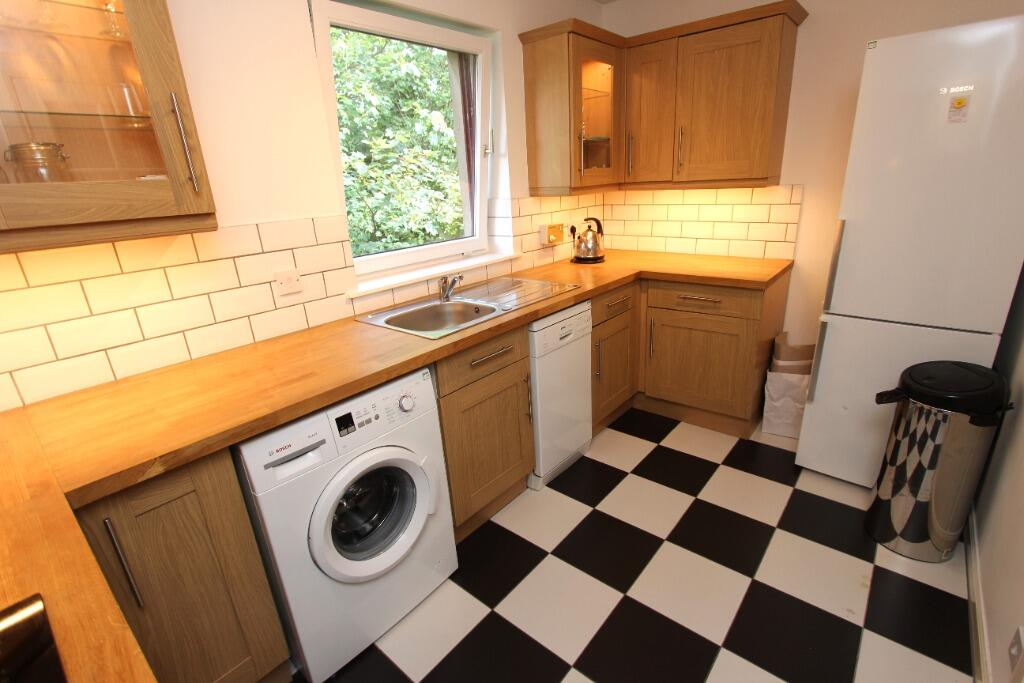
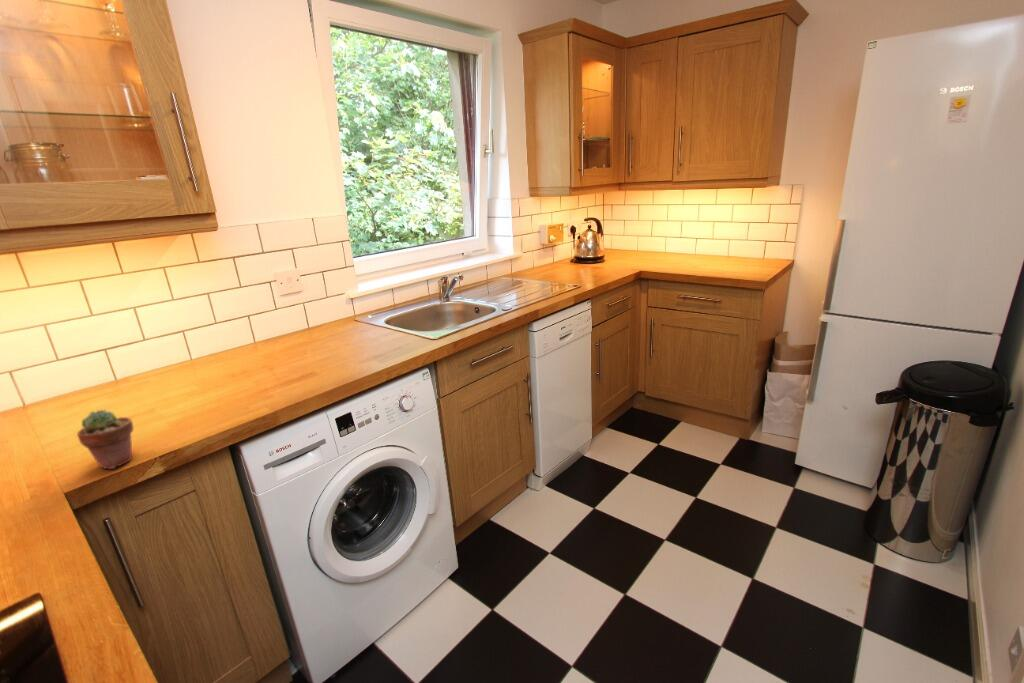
+ potted succulent (108, 436)
